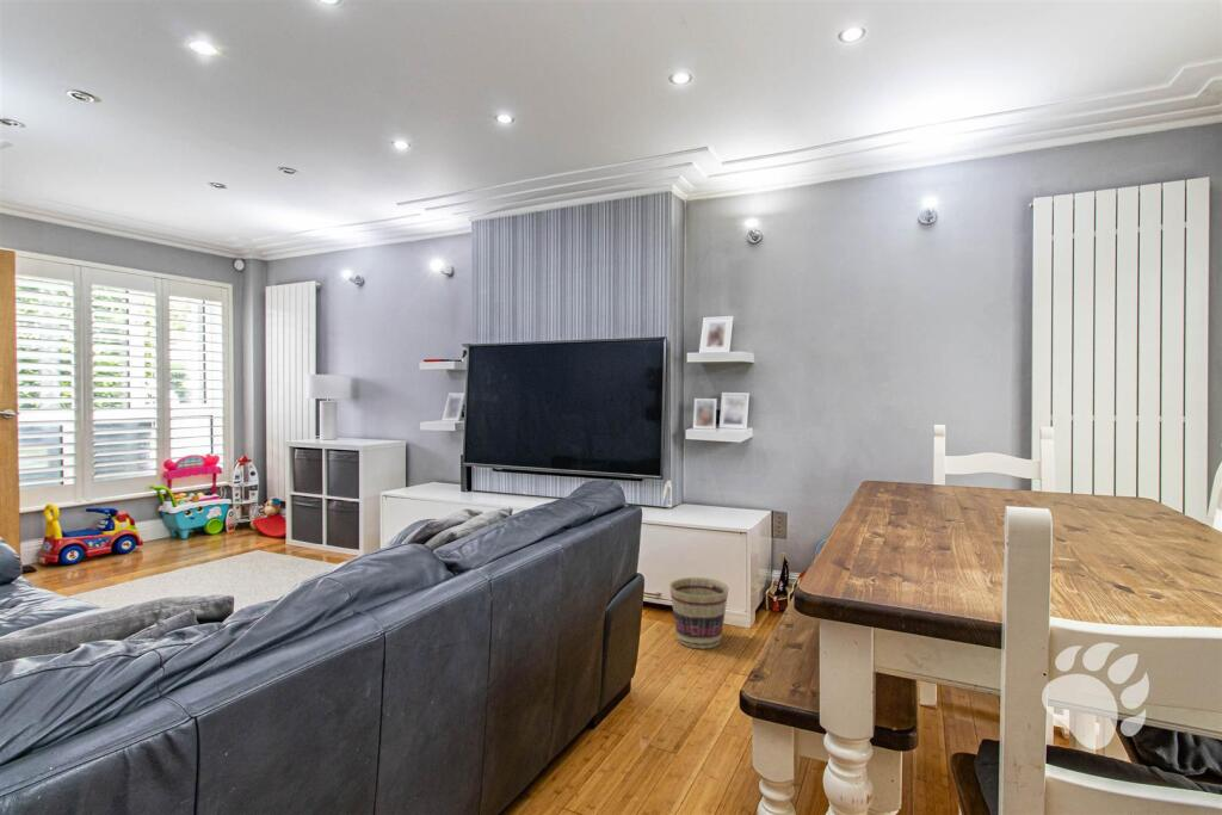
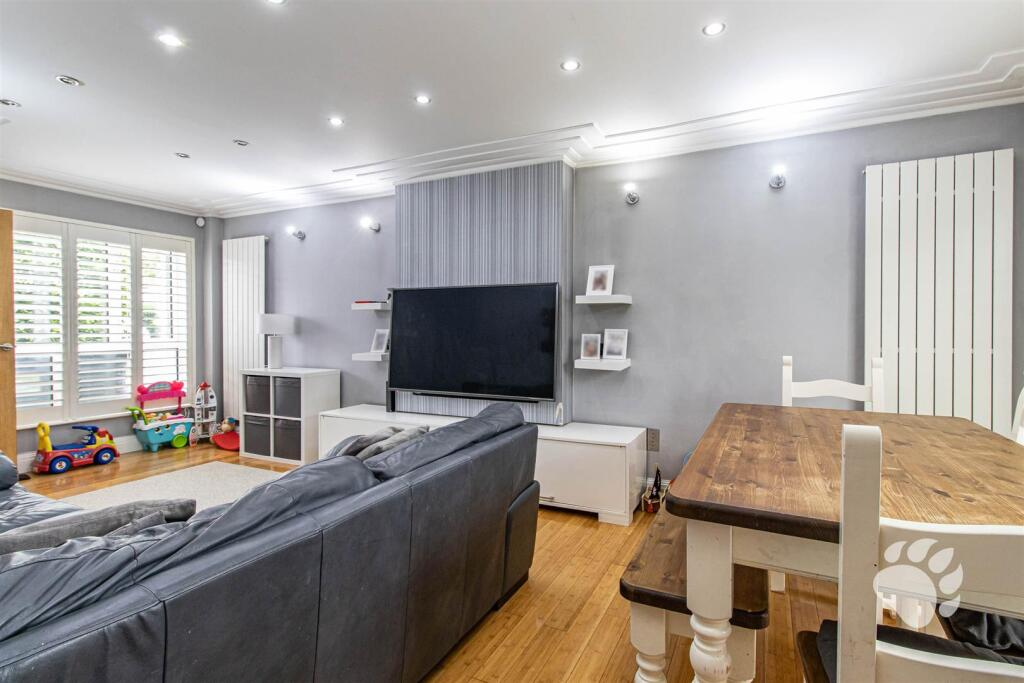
- basket (698, 612)
